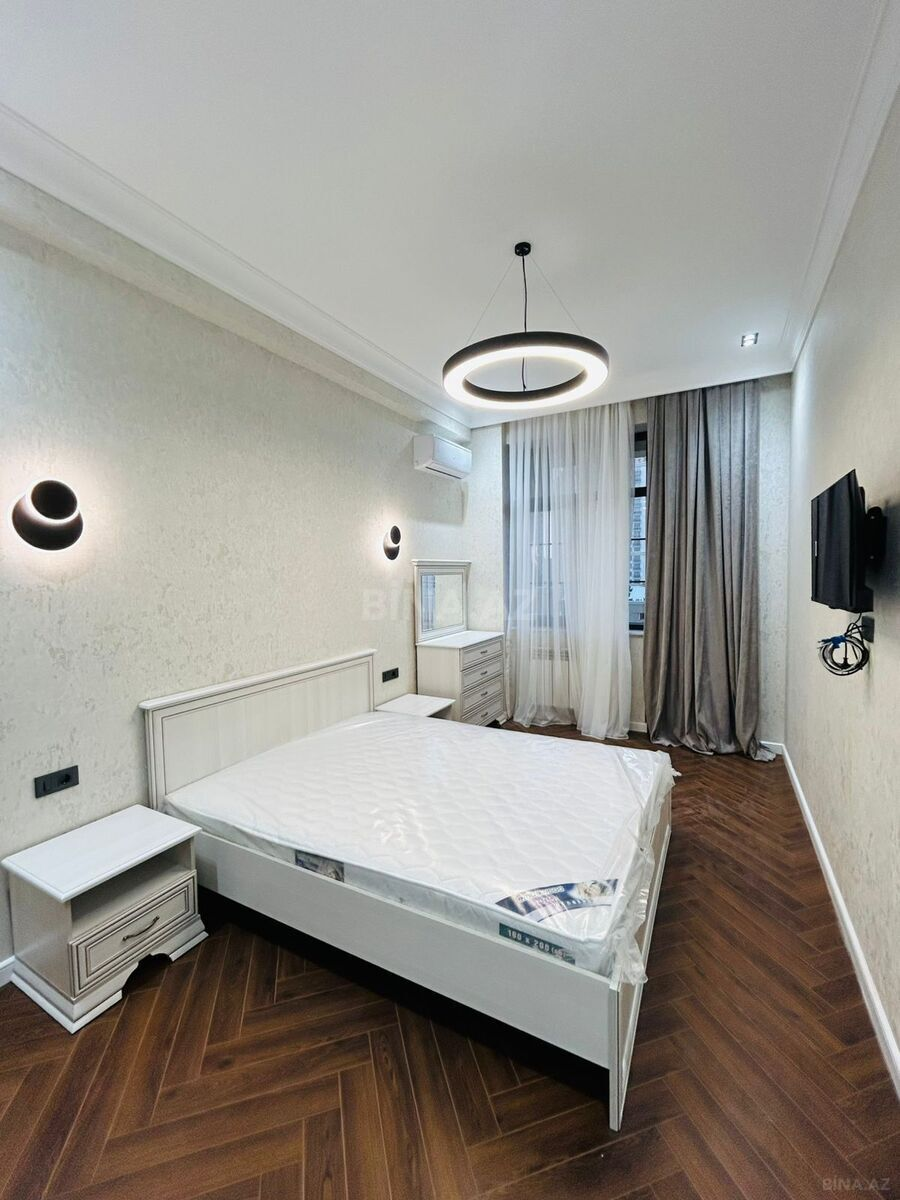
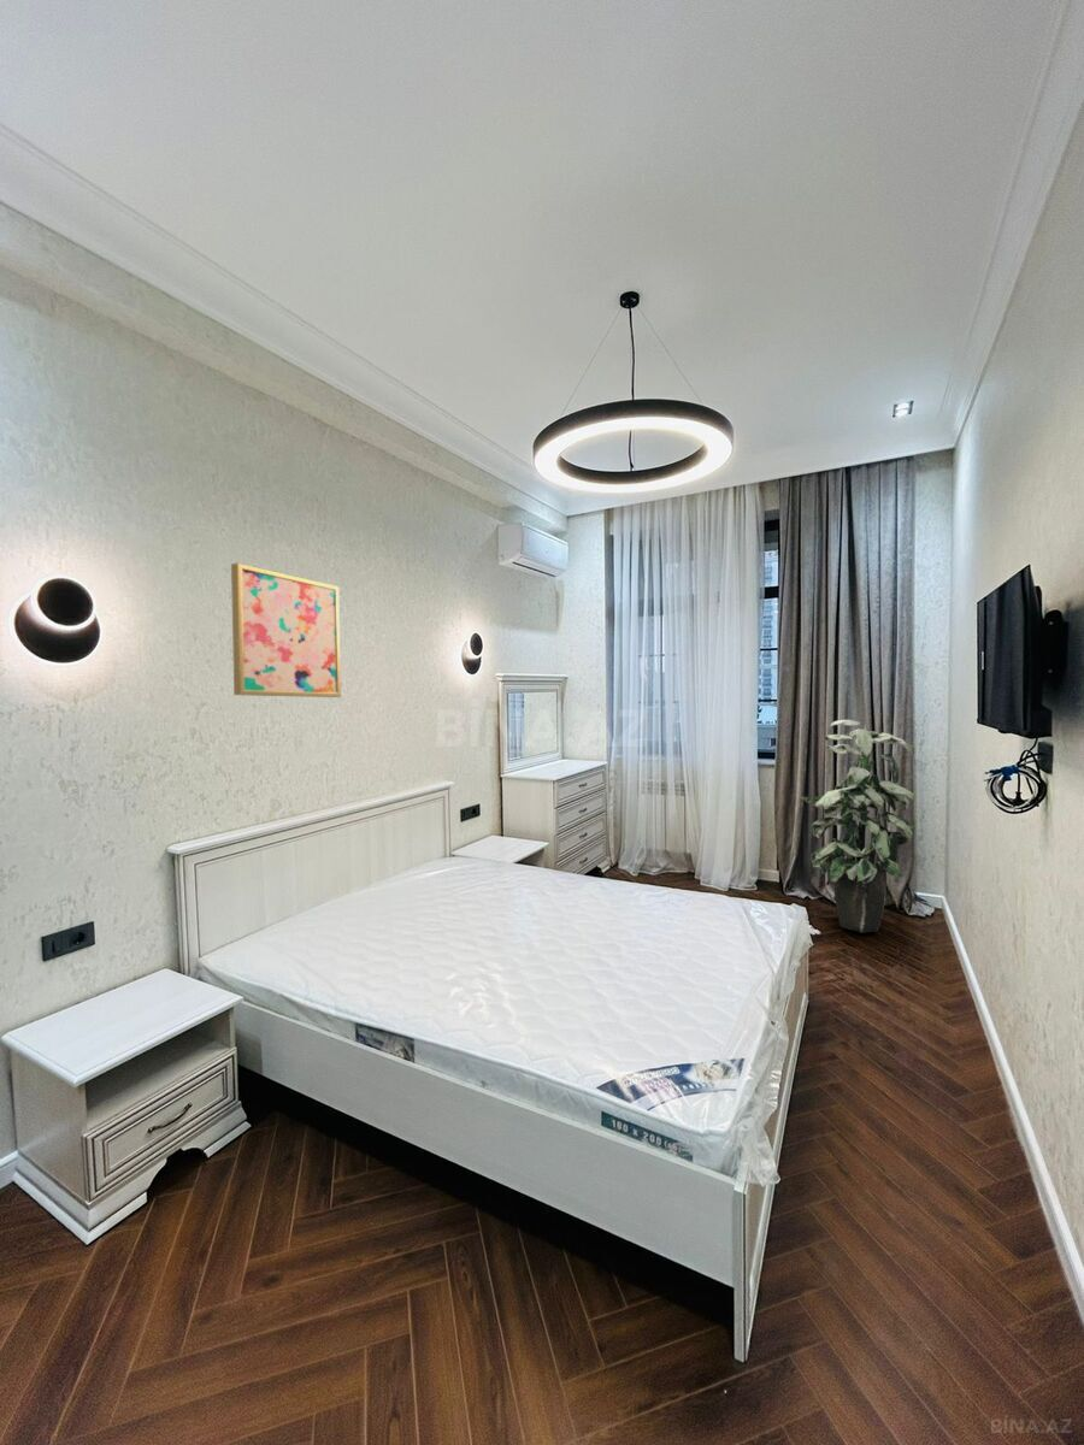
+ indoor plant (855, 822)
+ wall art (290, 636)
